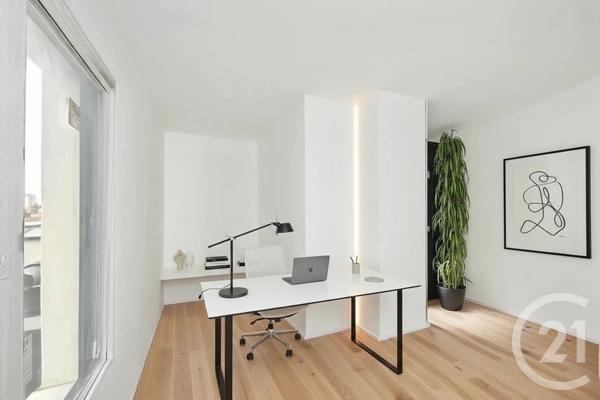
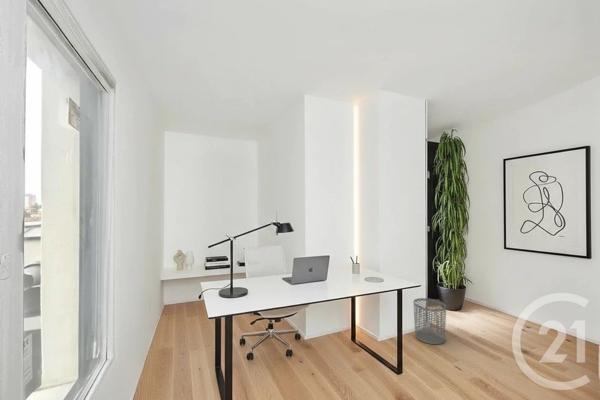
+ waste bin (429, 320)
